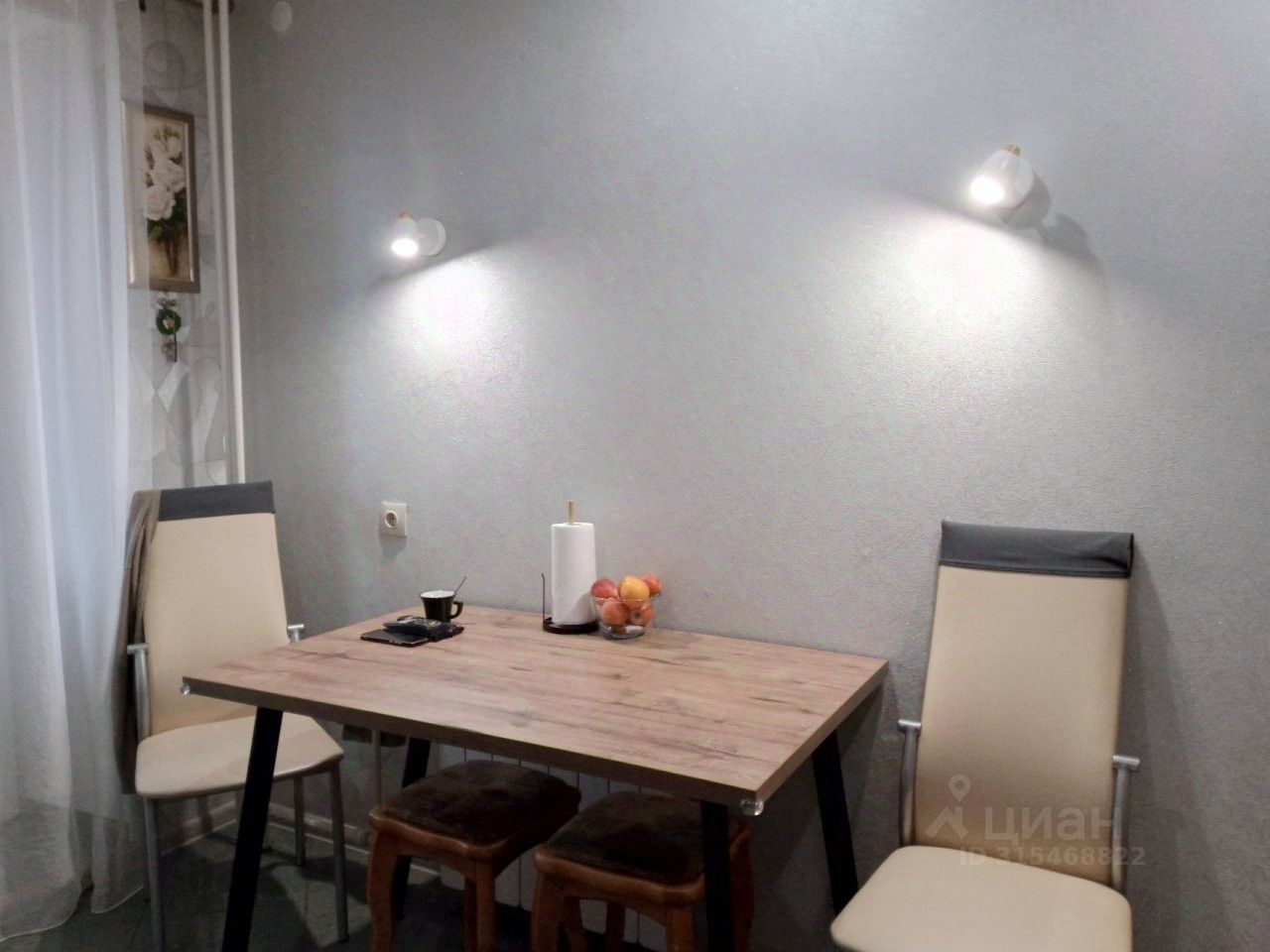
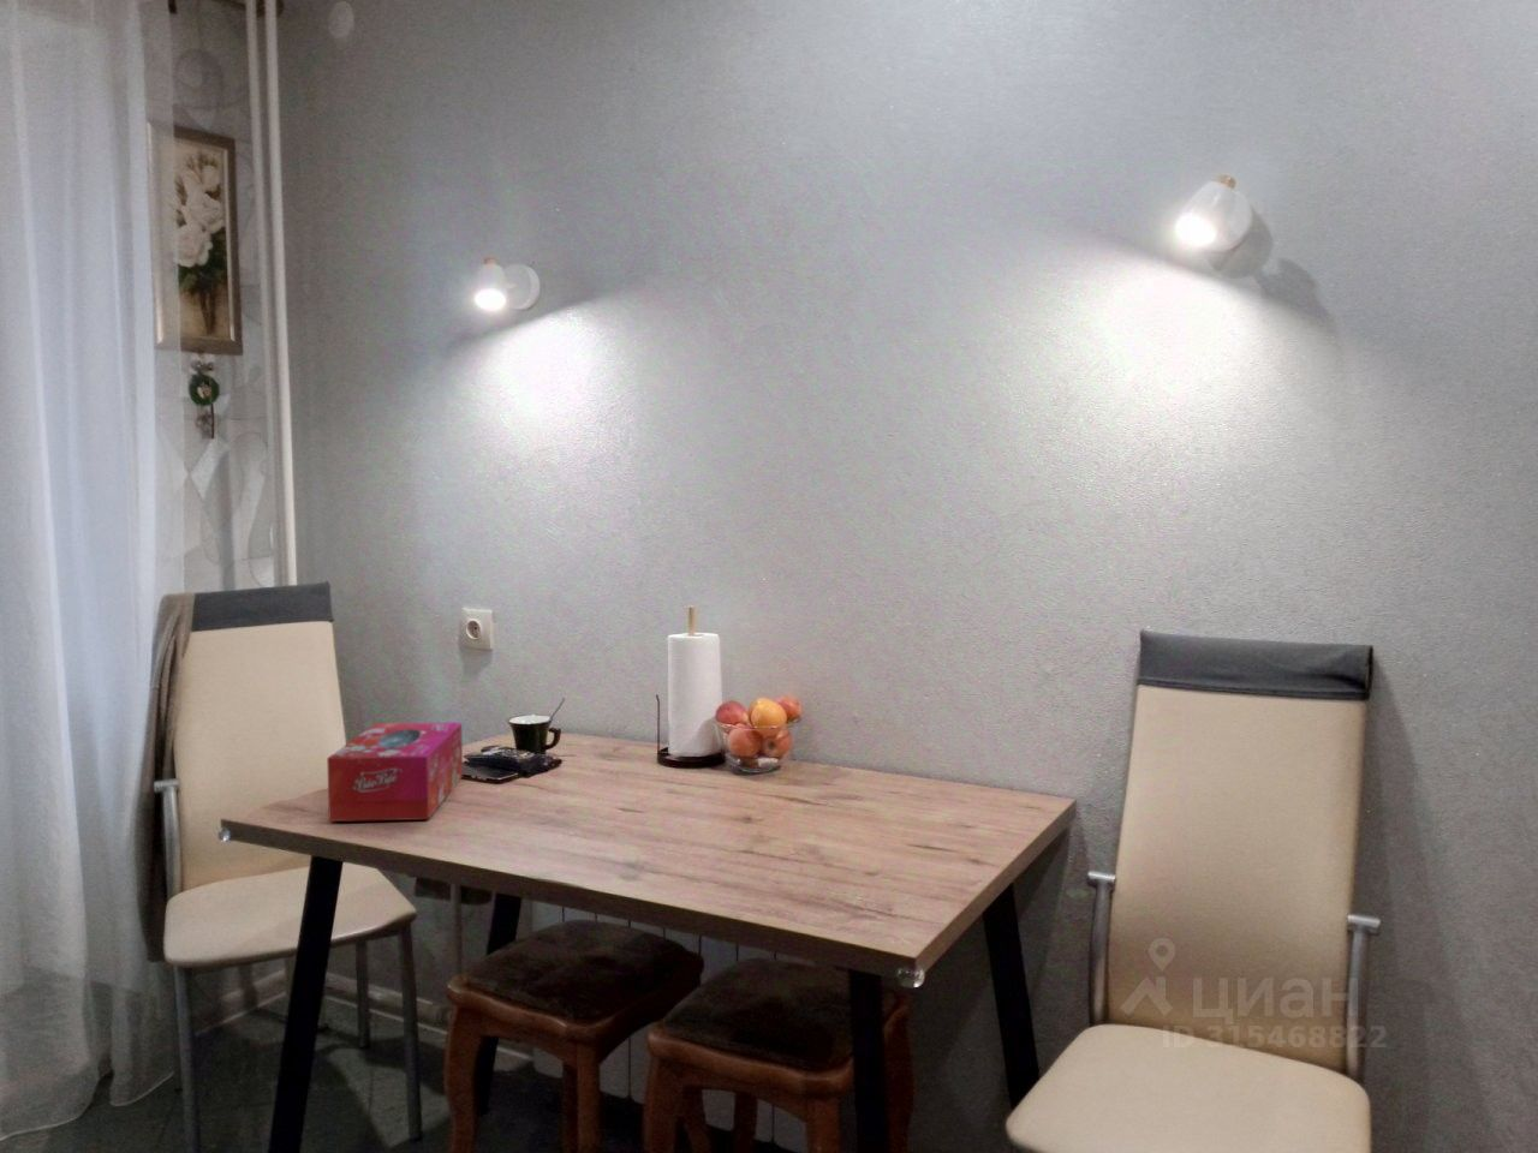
+ tissue box (398, 768)
